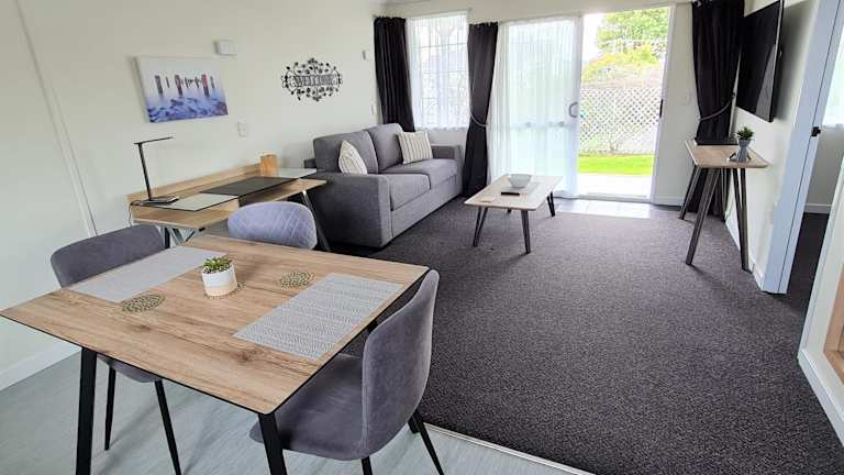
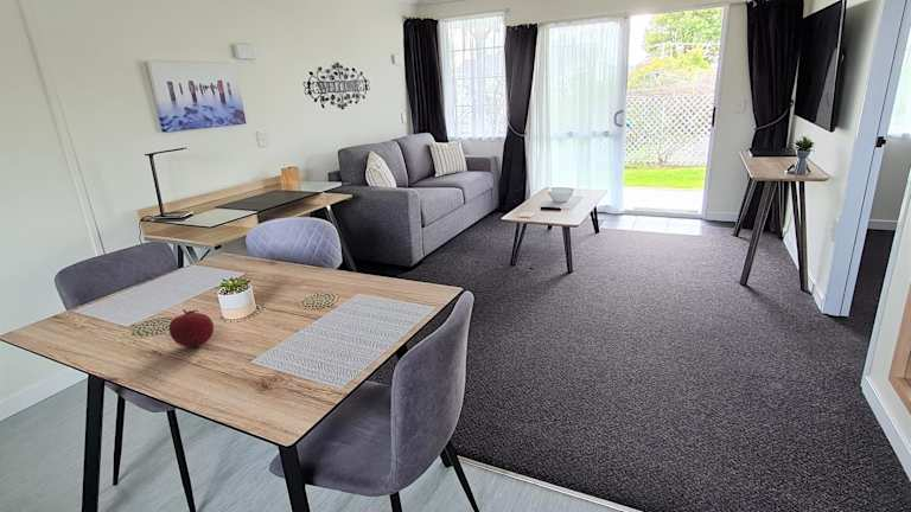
+ fruit (191, 327)
